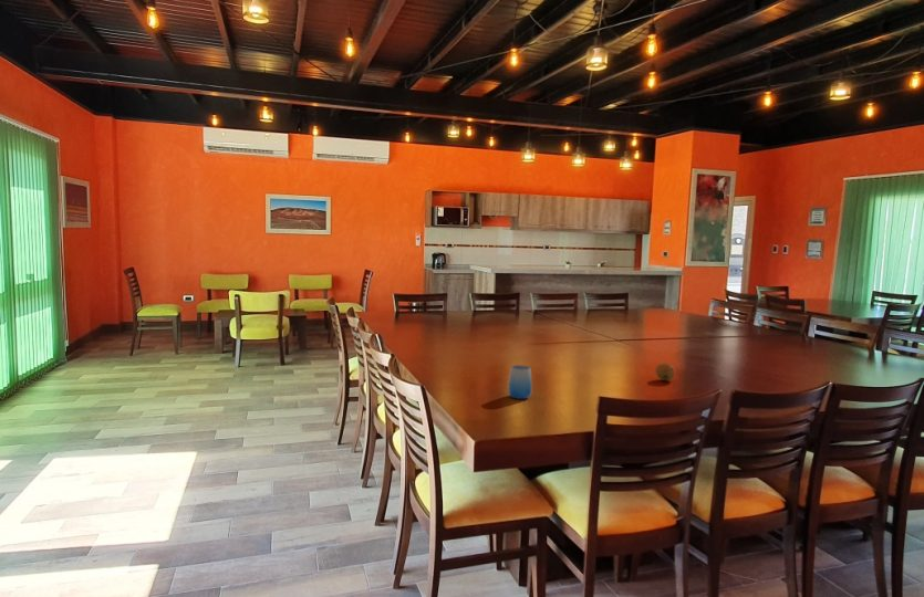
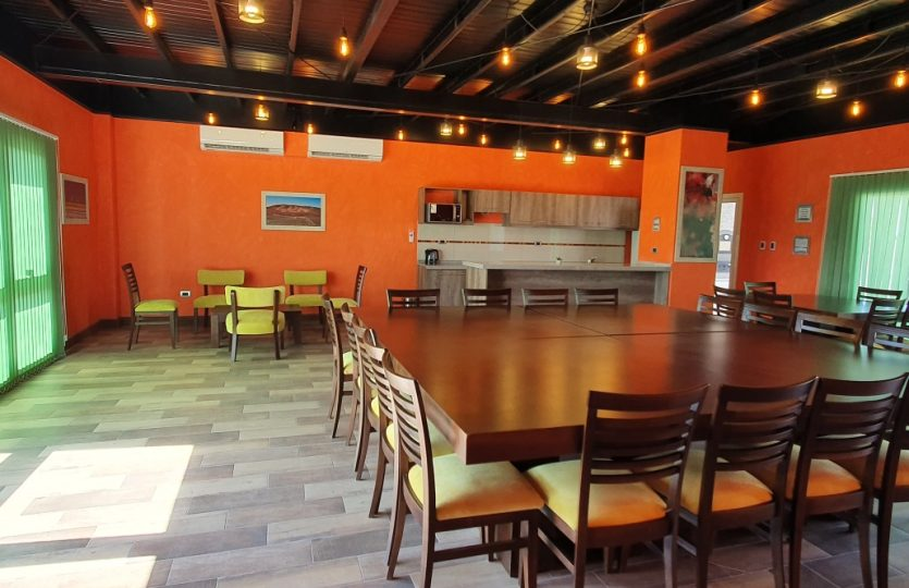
- fruit (665, 371)
- cup (520, 381)
